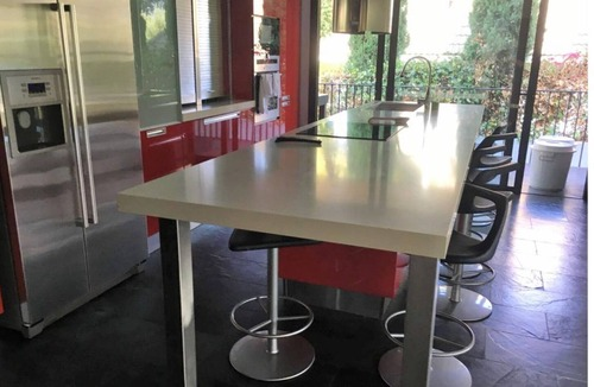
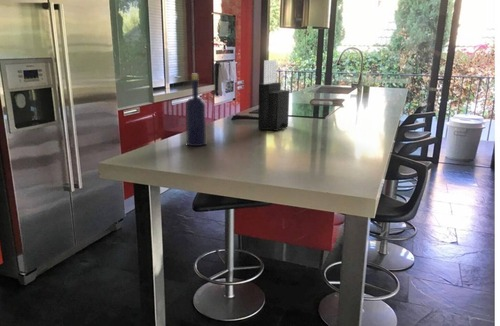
+ bottle (195, 109)
+ knife block (276, 94)
